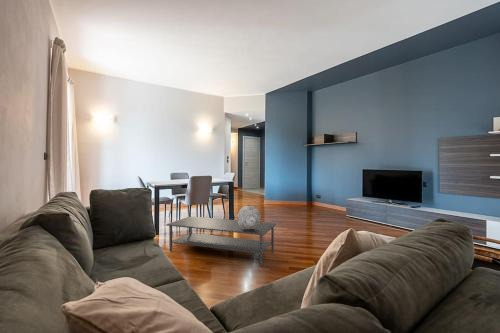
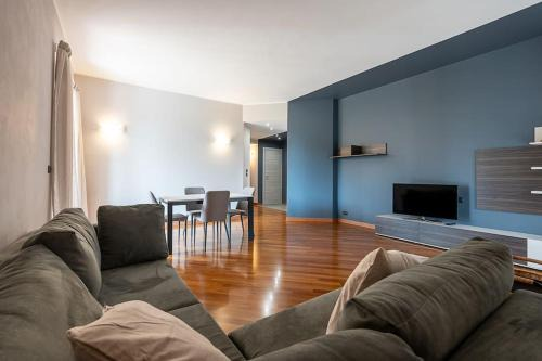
- decorative sphere (248, 217)
- coffee table (221, 238)
